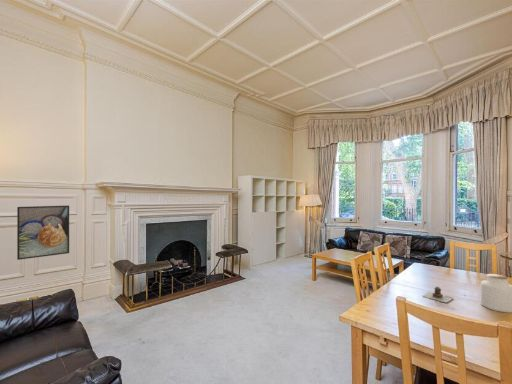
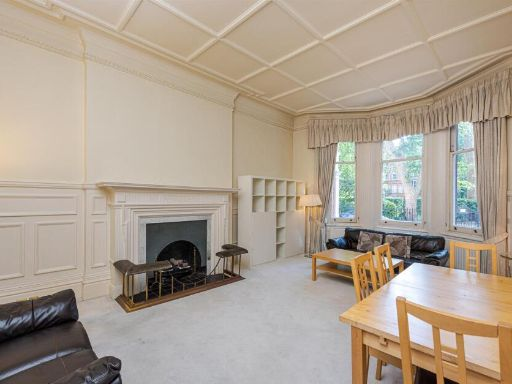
- jar (497, 291)
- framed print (44, 231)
- teapot (437, 291)
